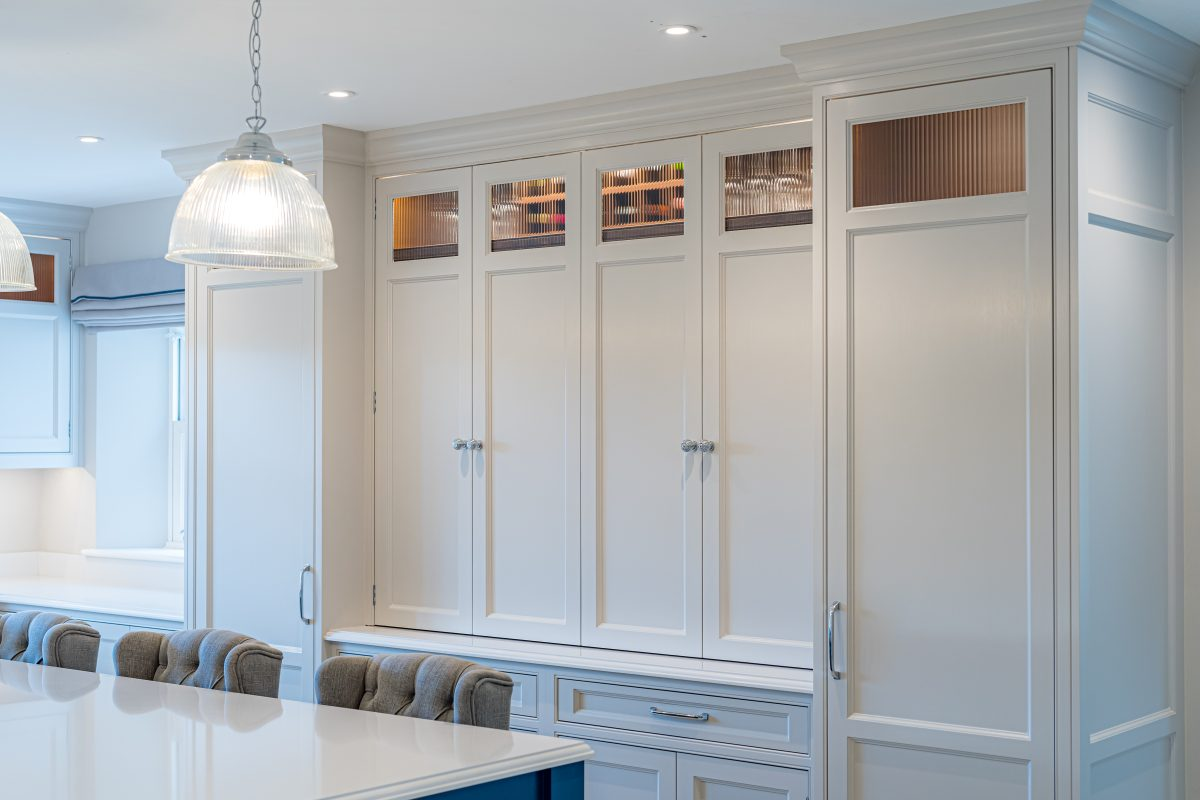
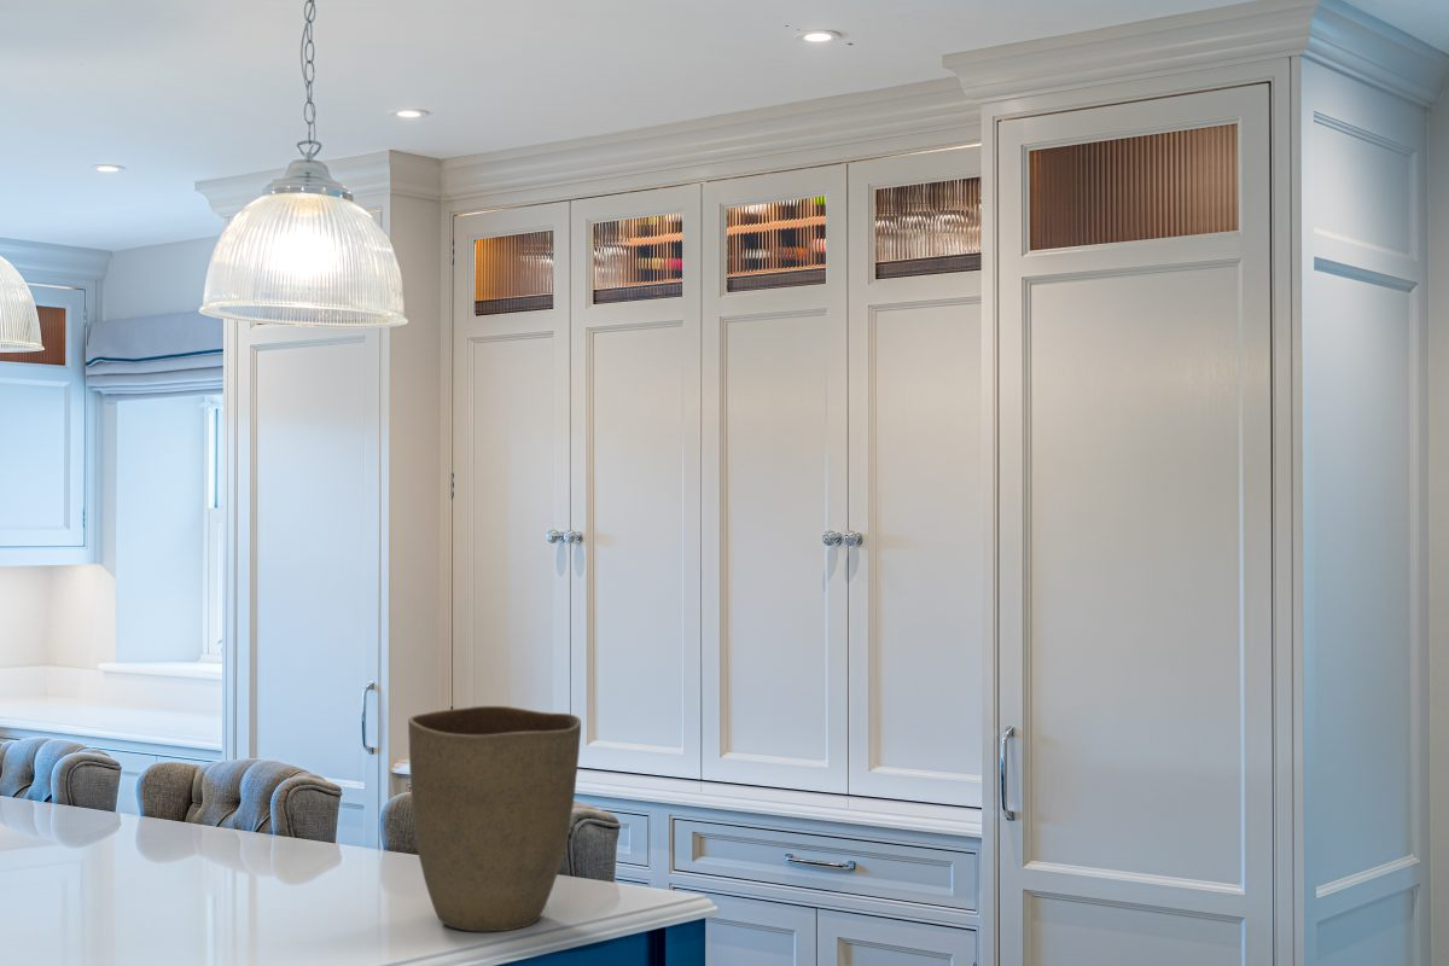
+ vase (495, 816)
